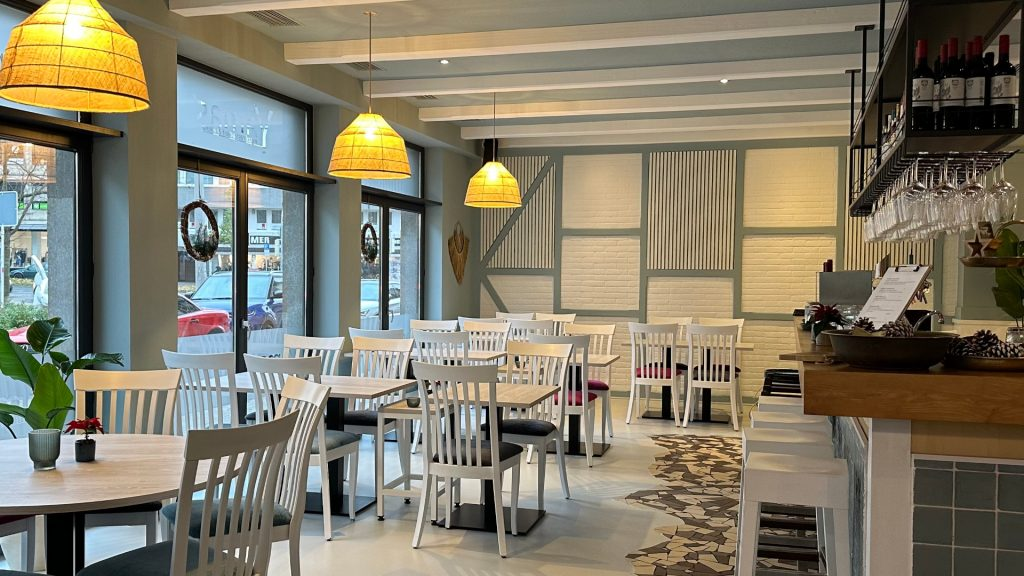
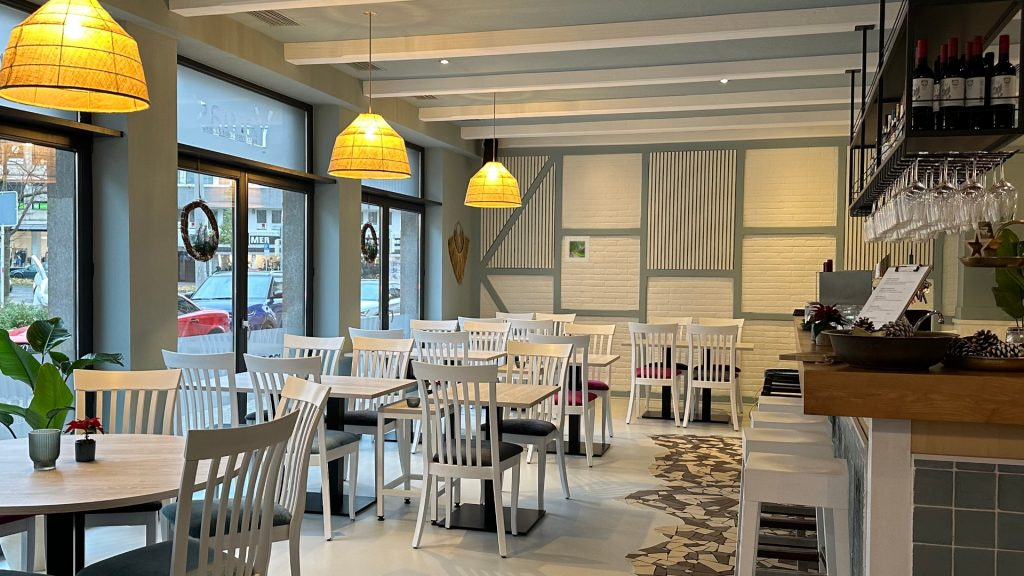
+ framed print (577, 249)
